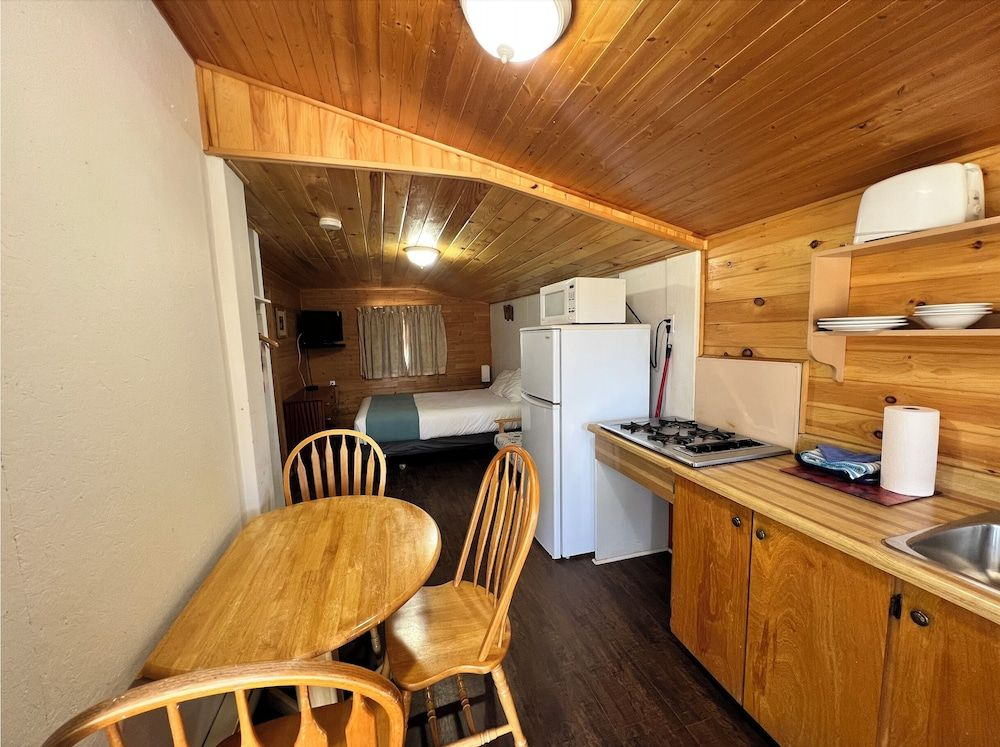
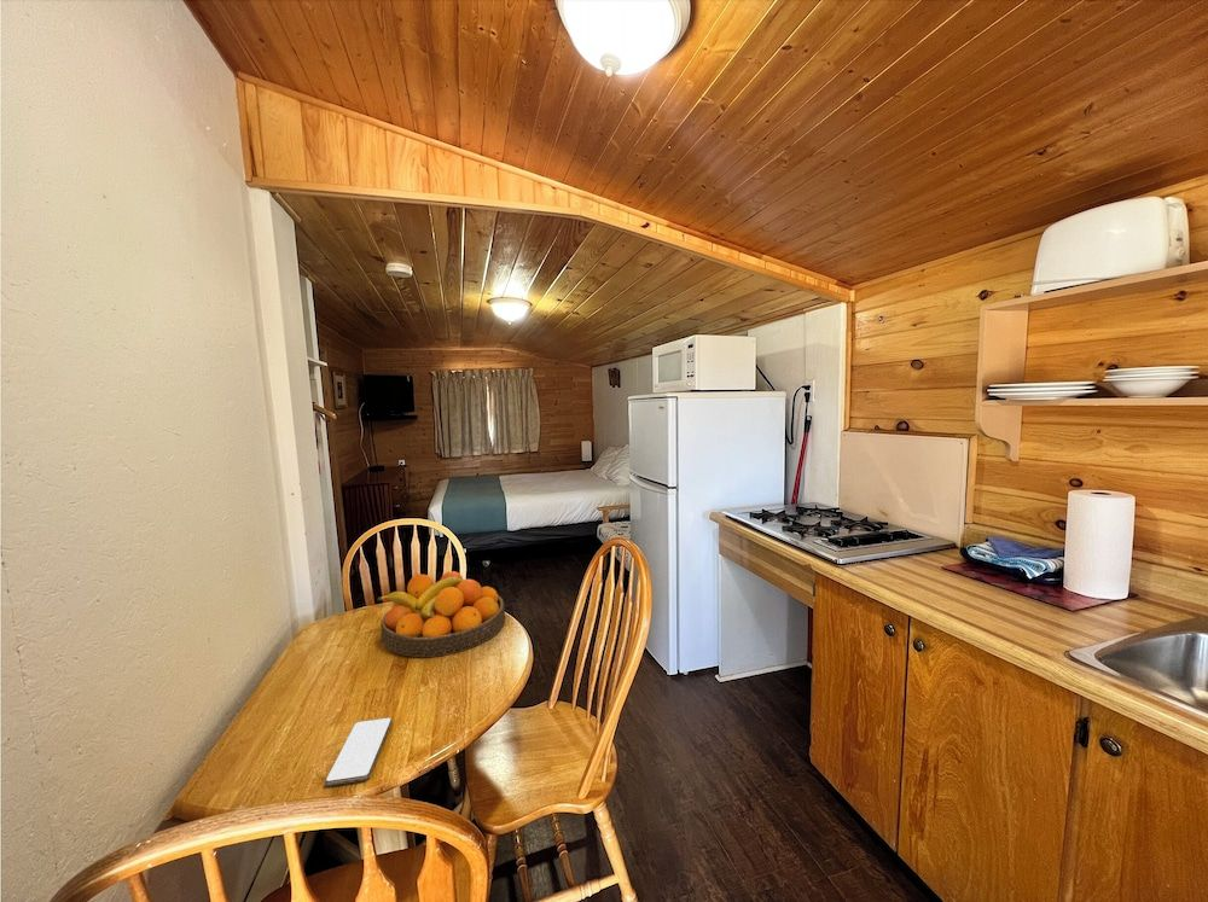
+ smartphone (361, 749)
+ fruit bowl (445, 603)
